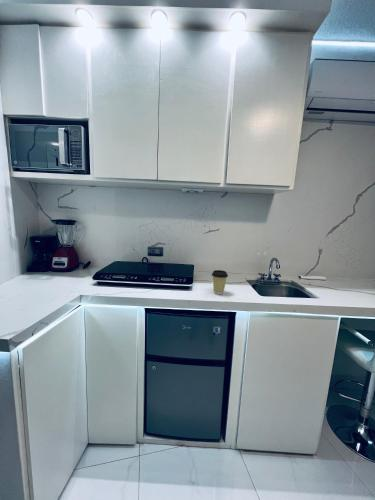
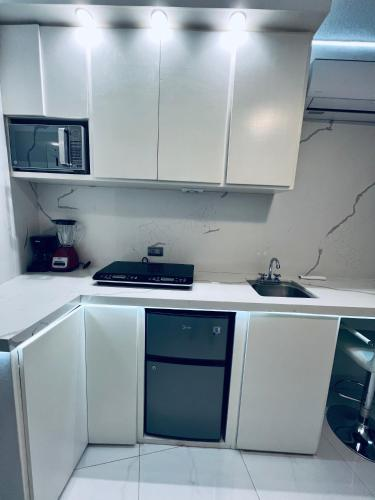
- coffee cup (219, 282)
